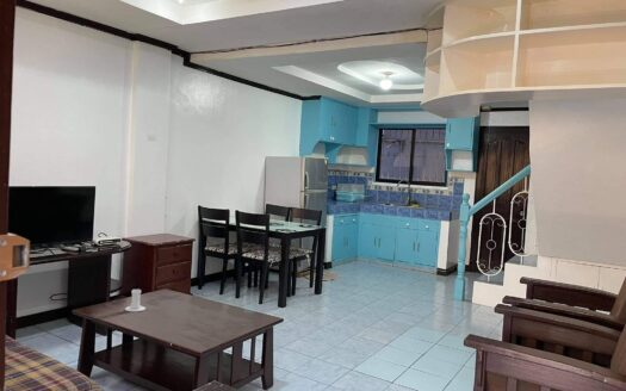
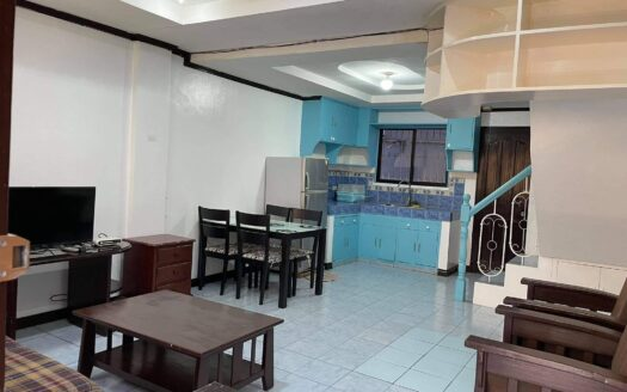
- candle (135, 299)
